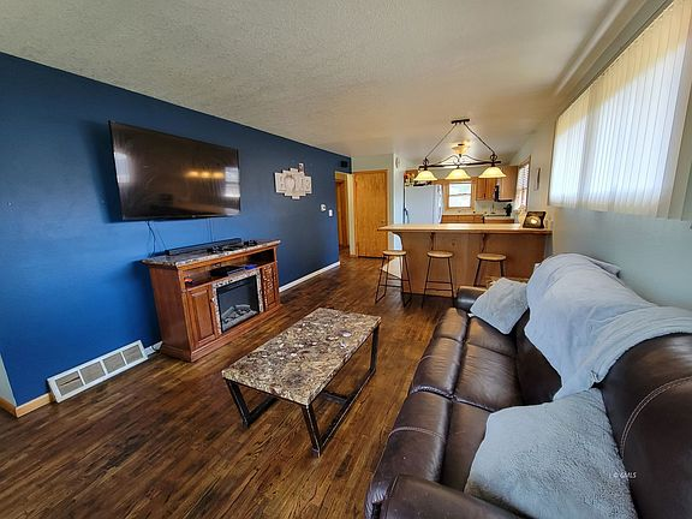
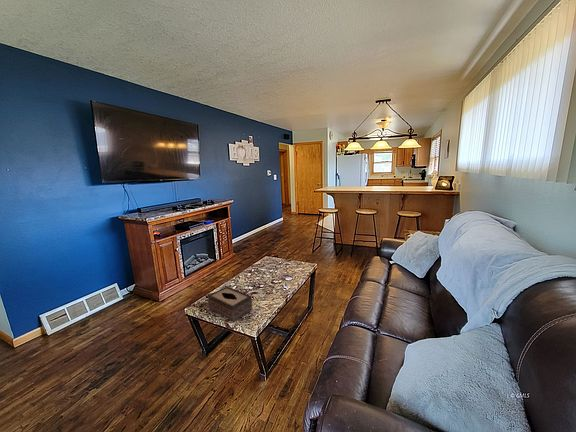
+ tissue box (229, 302)
